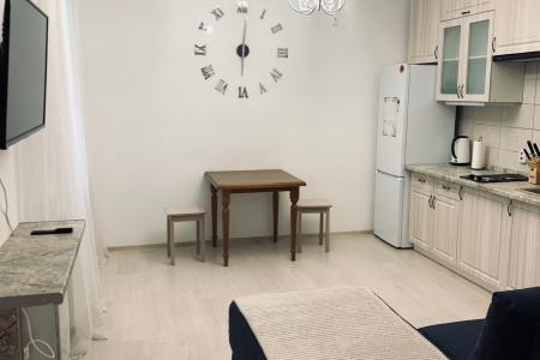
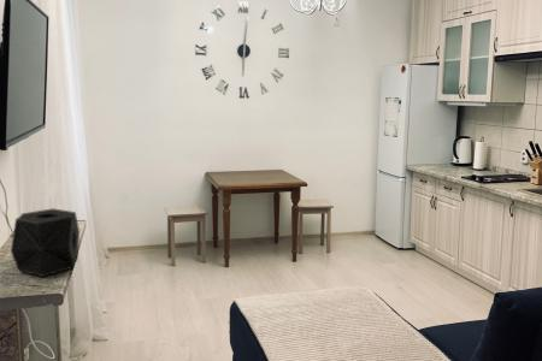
+ speaker (47, 239)
